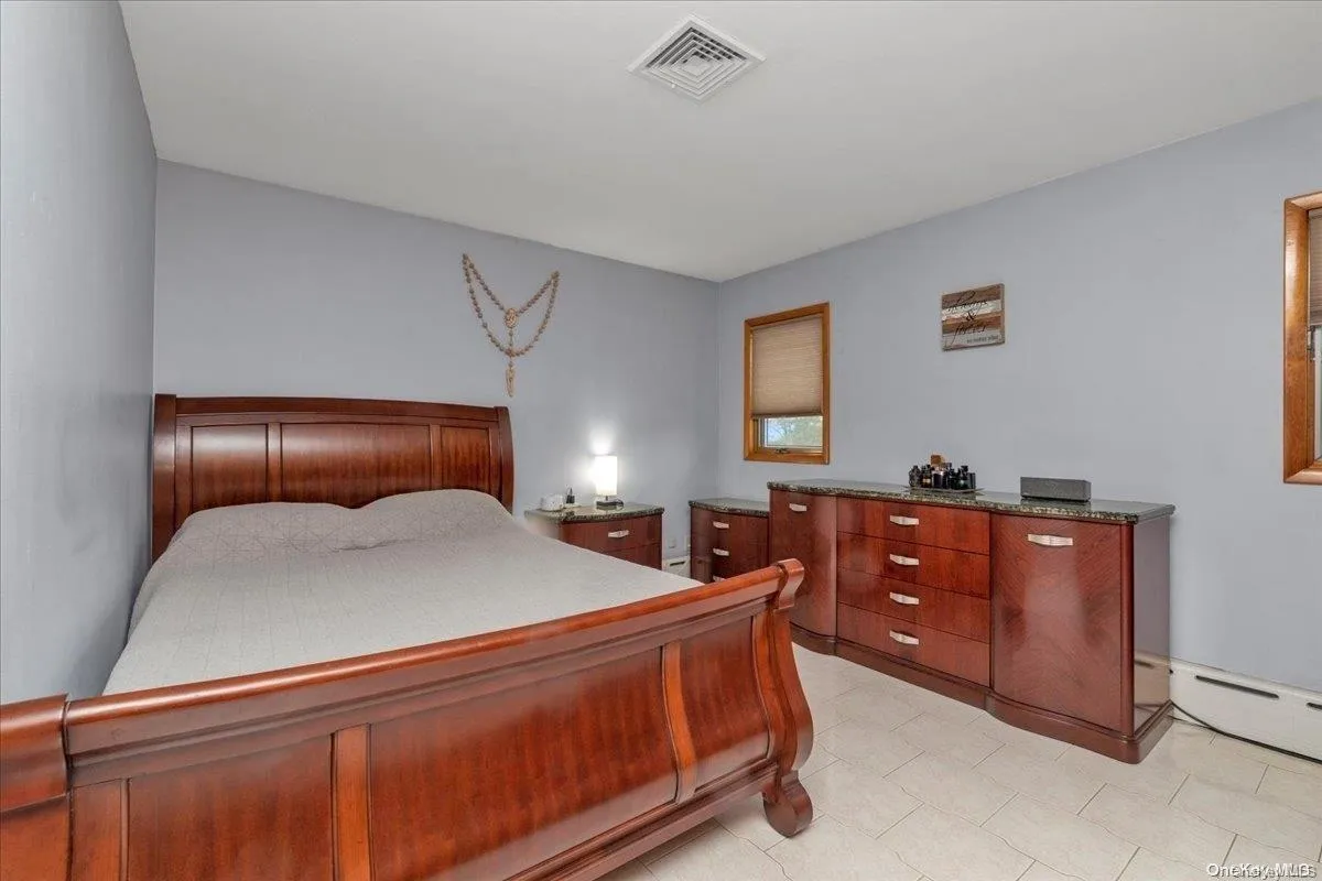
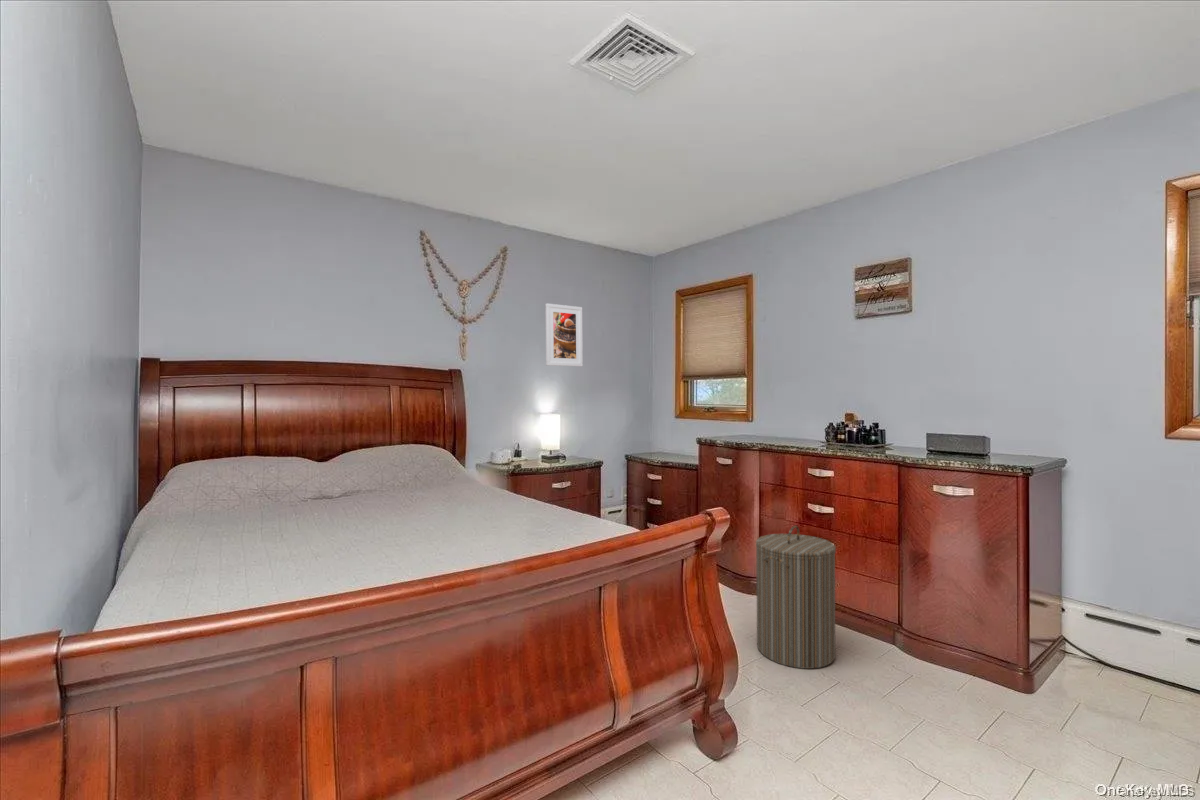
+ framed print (564, 335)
+ laundry hamper (795, 588)
